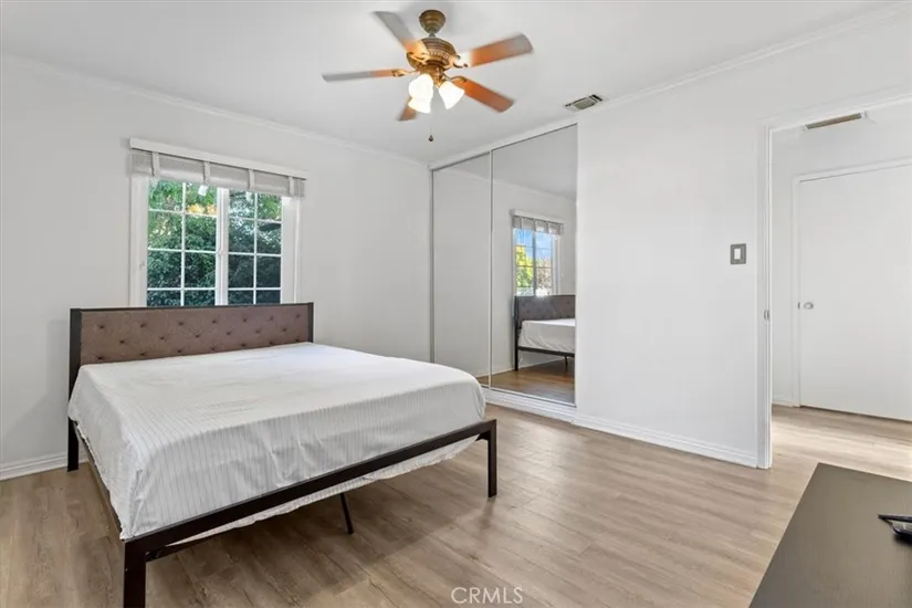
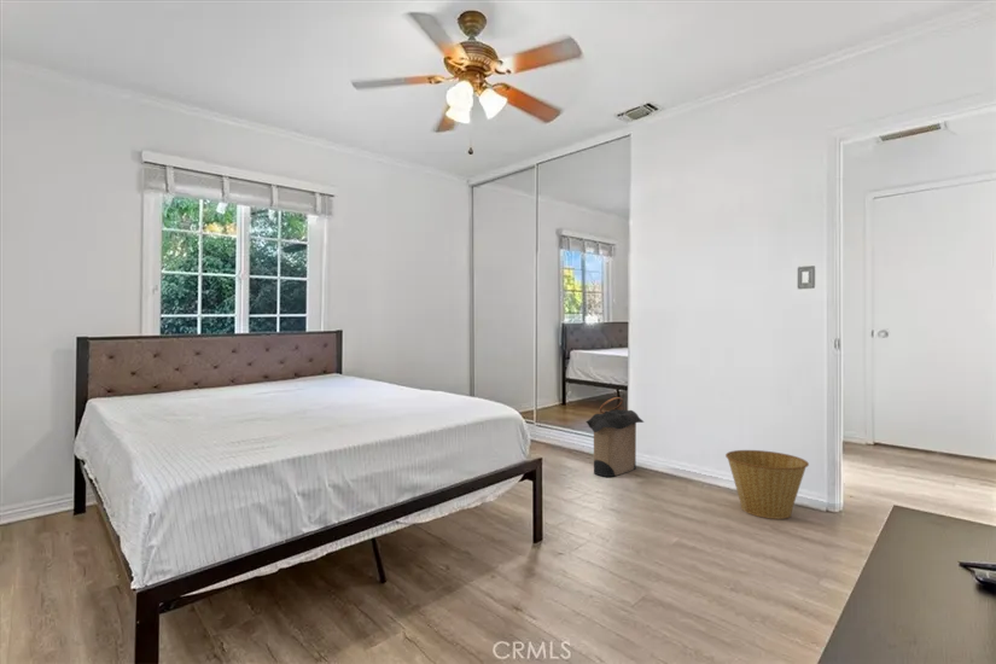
+ basket (765, 484)
+ laundry hamper (615, 432)
